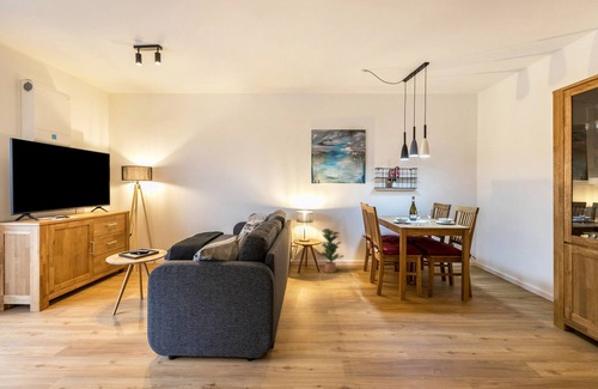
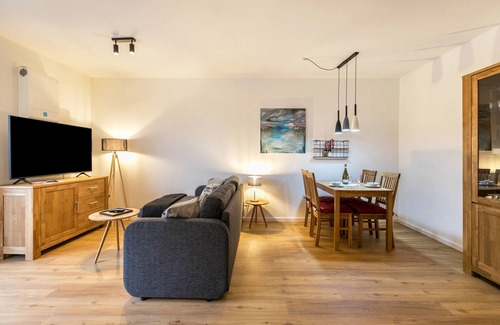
- potted plant (329, 249)
